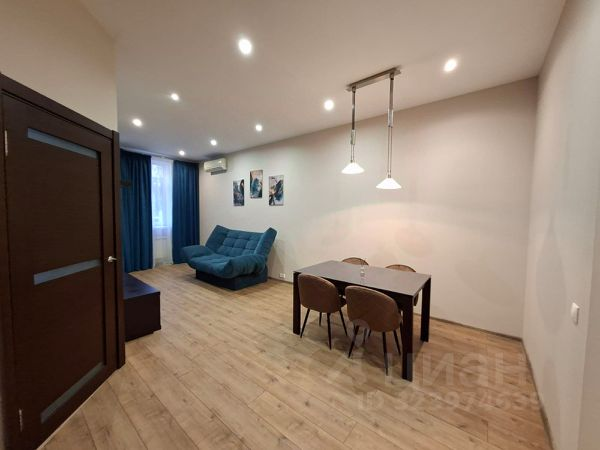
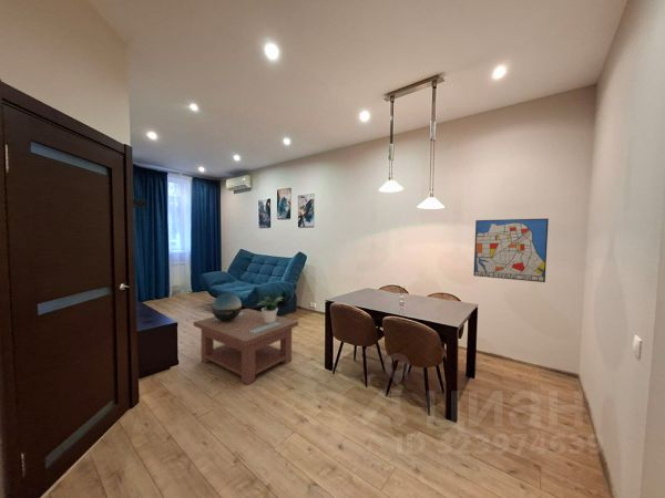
+ coffee table (246, 341)
+ potted plant (270, 309)
+ wall art (508, 249)
+ decorative globe (226, 307)
